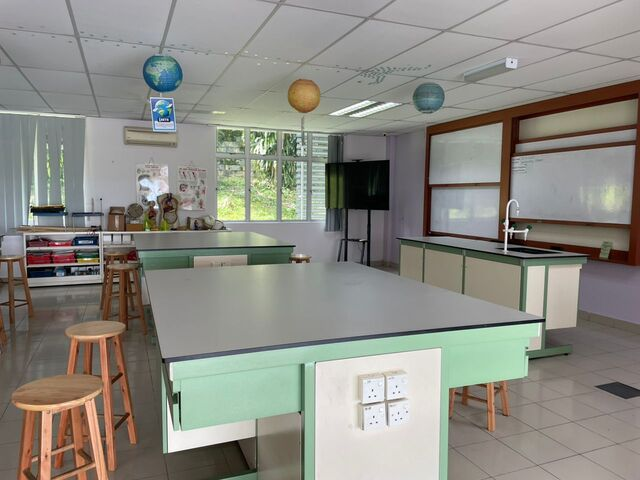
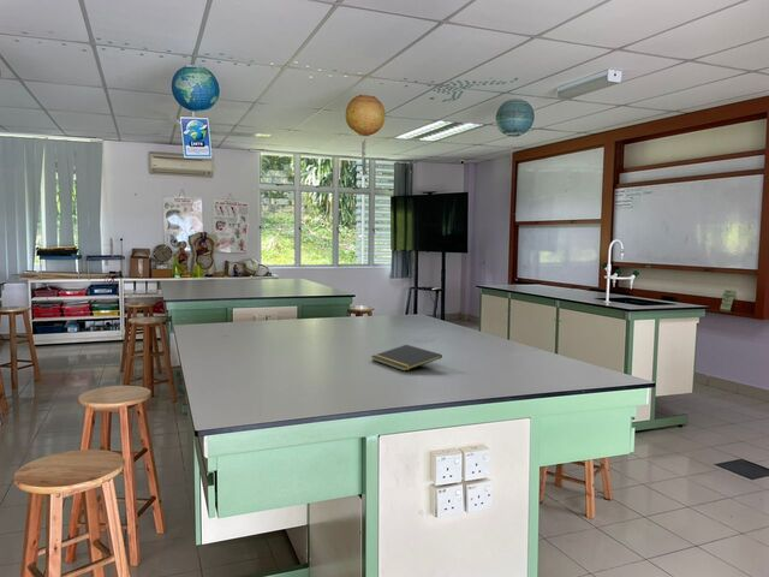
+ notepad (405, 357)
